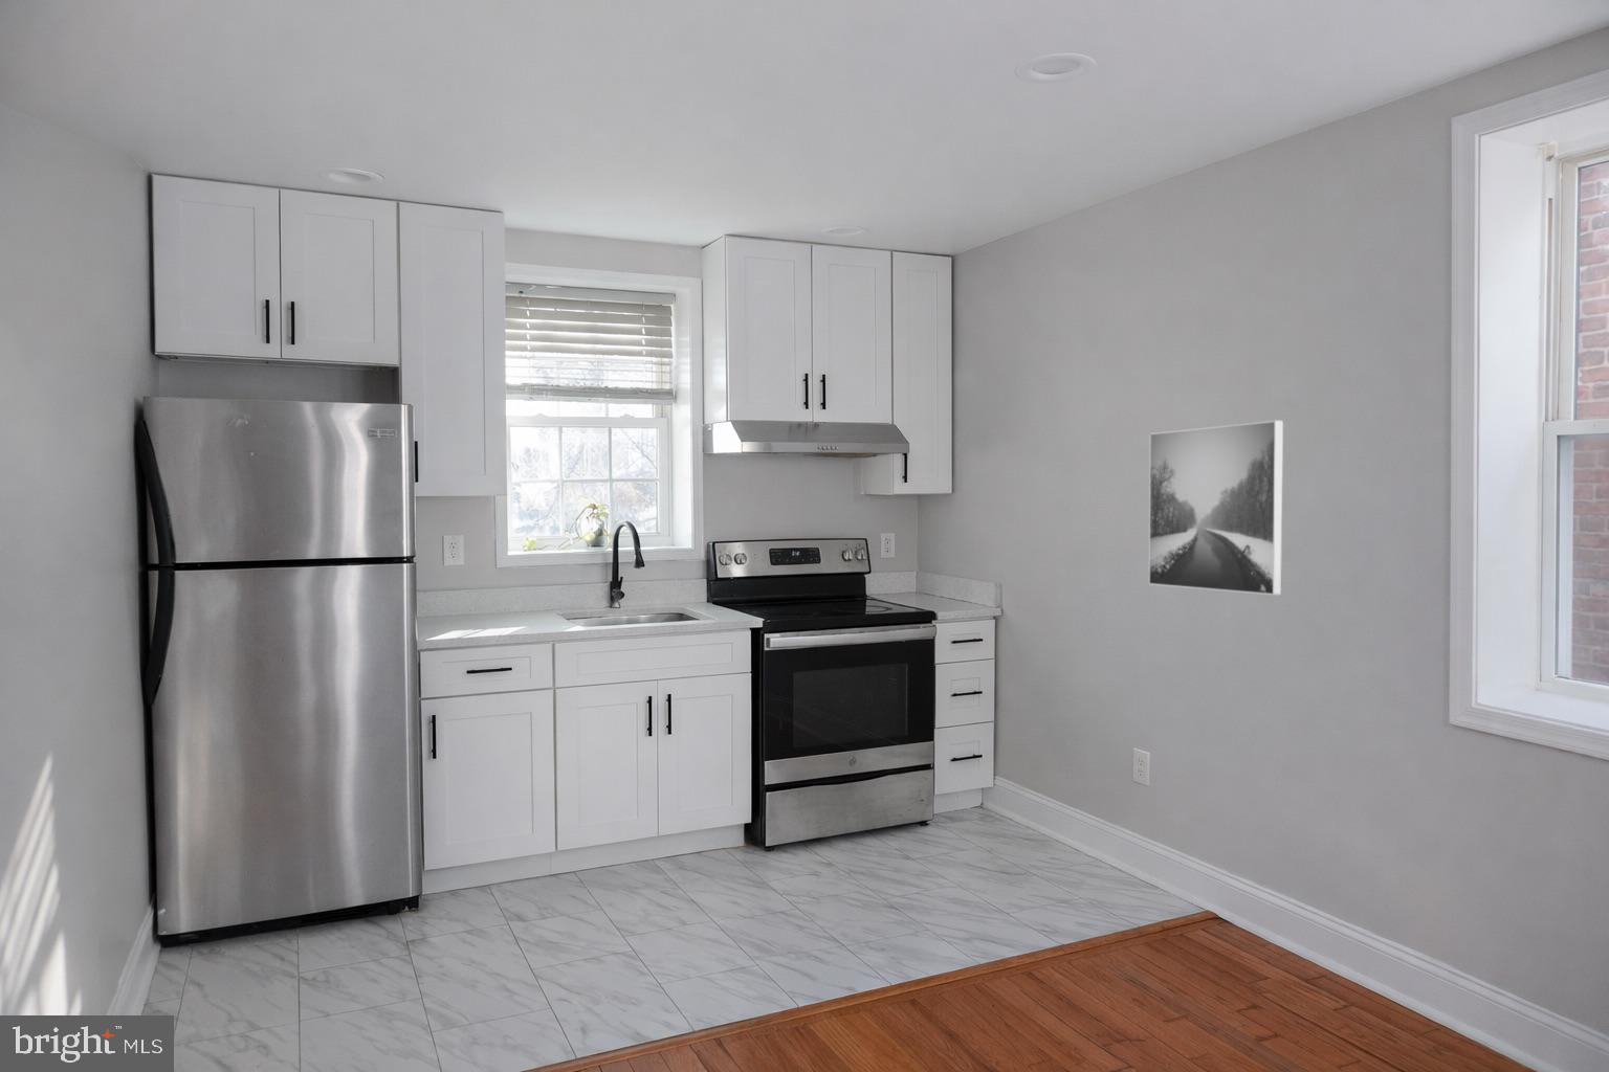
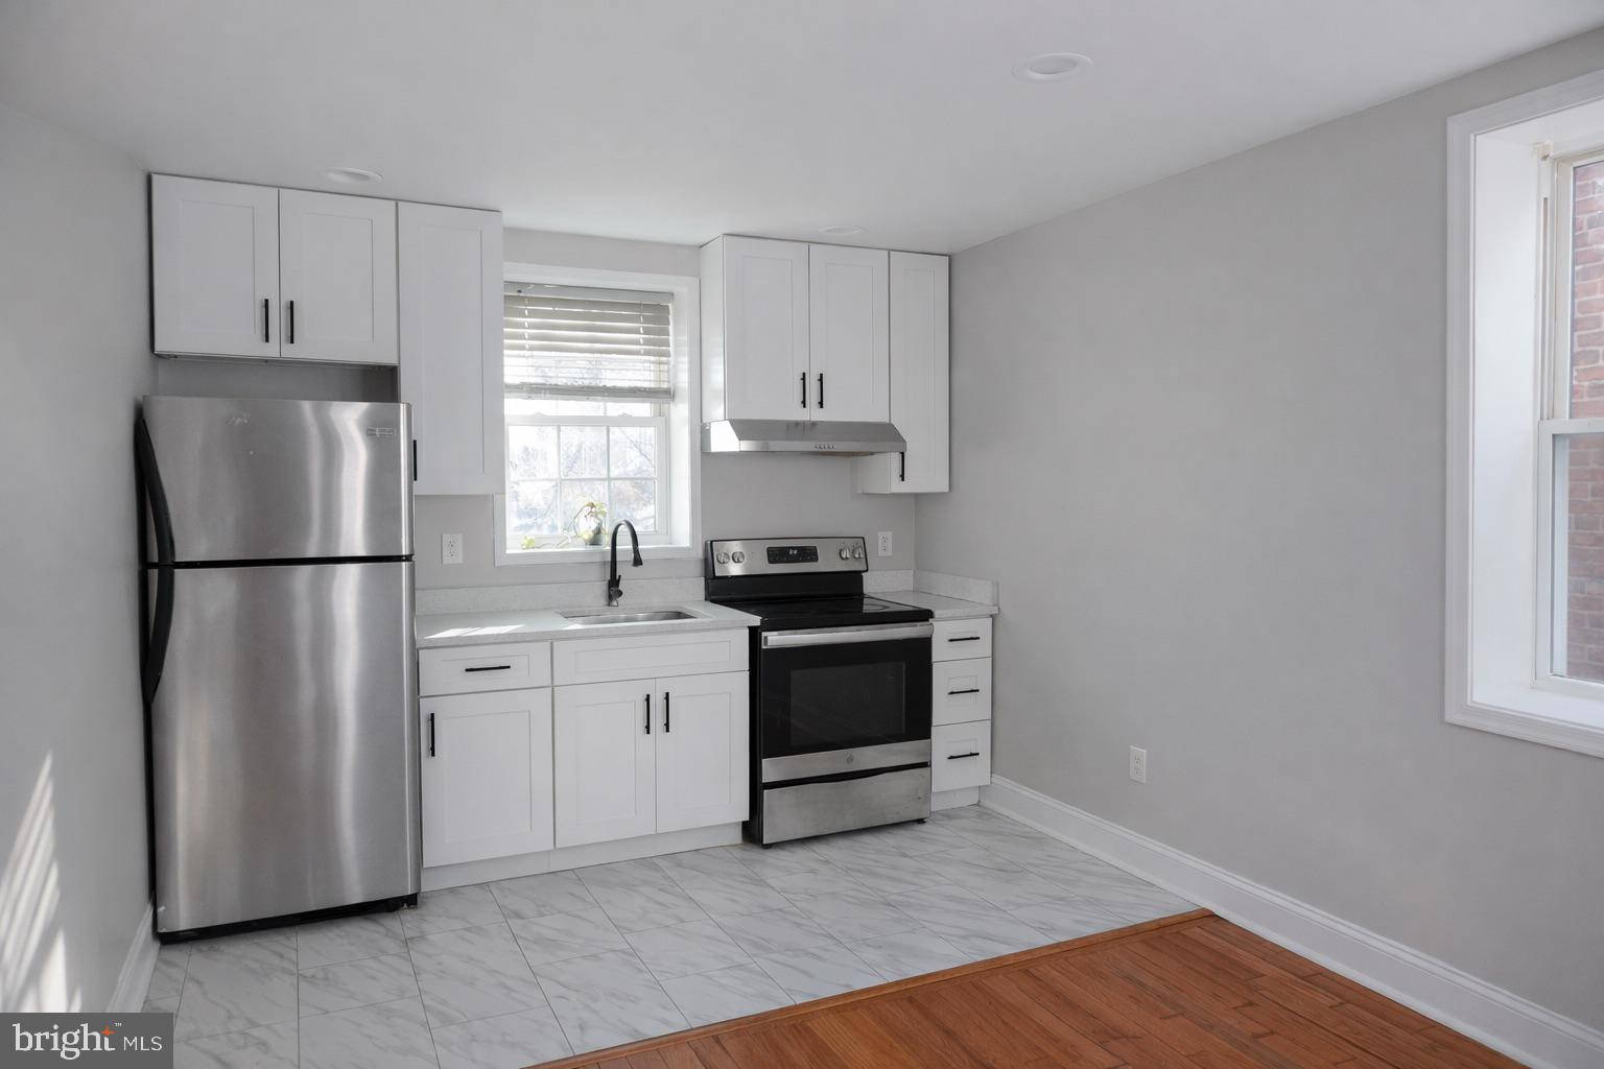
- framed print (1212, 507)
